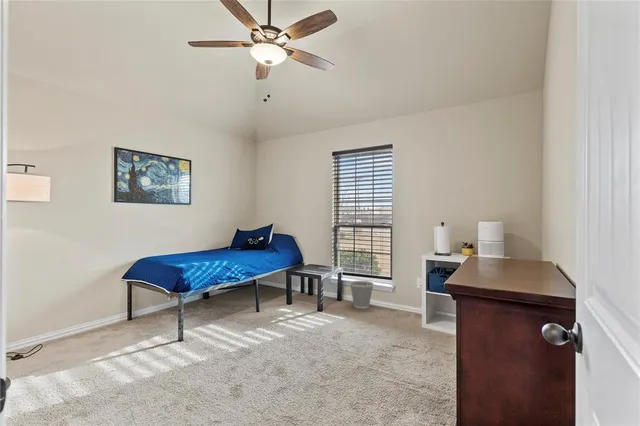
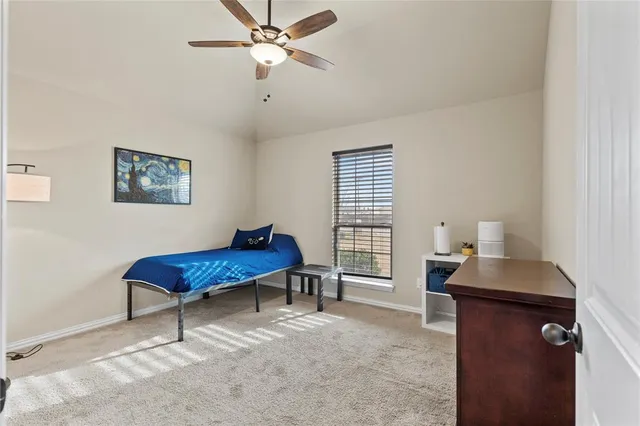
- wastebasket (361, 294)
